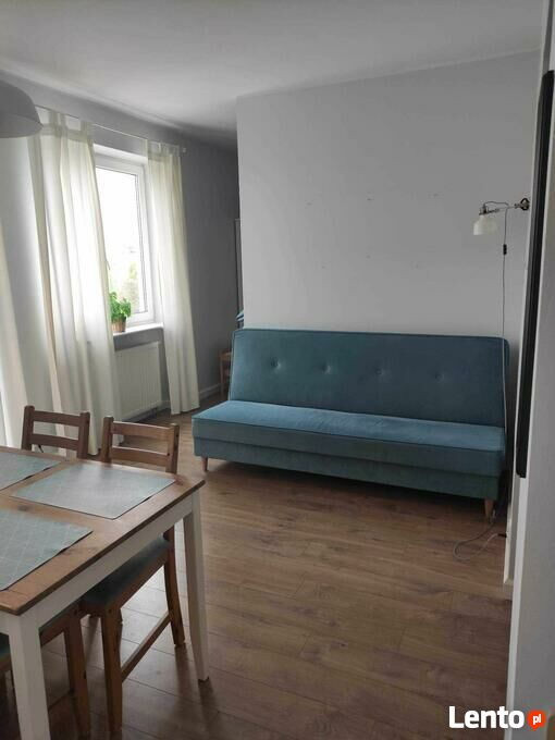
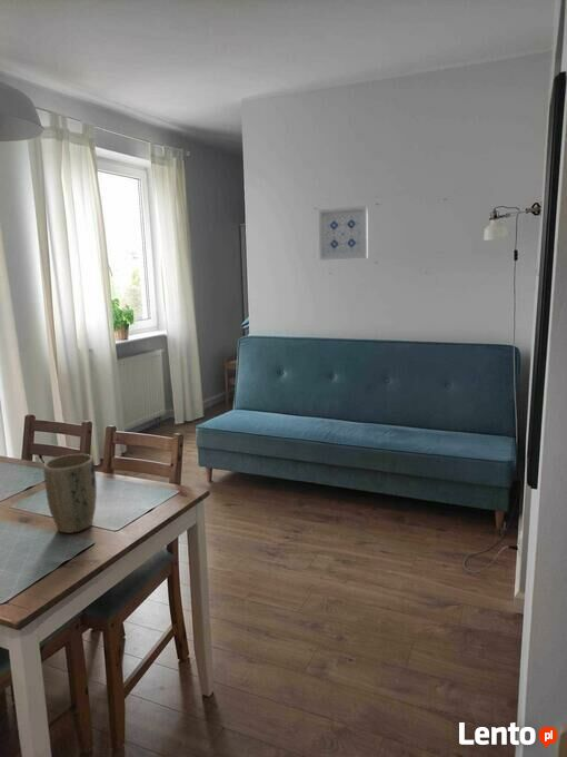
+ plant pot (72, 493)
+ wall art (342, 234)
